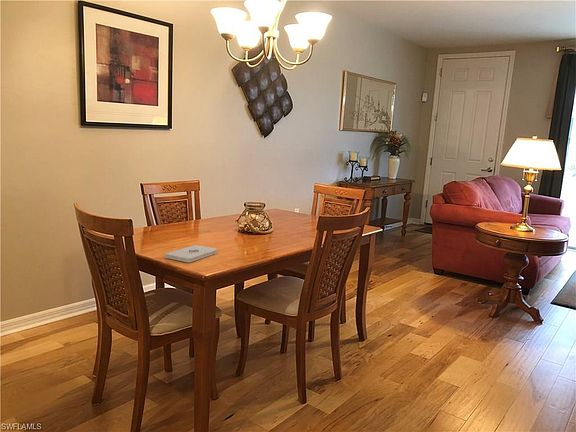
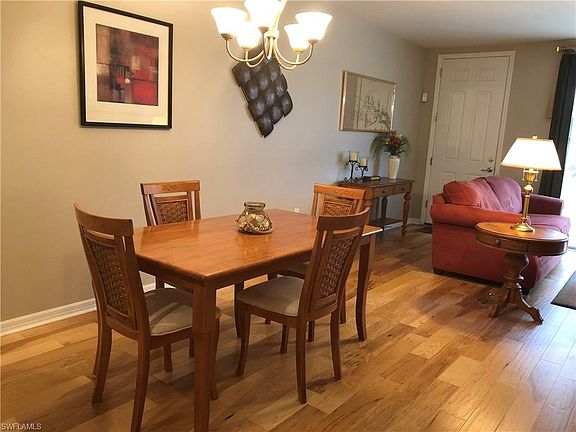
- notepad (192, 253)
